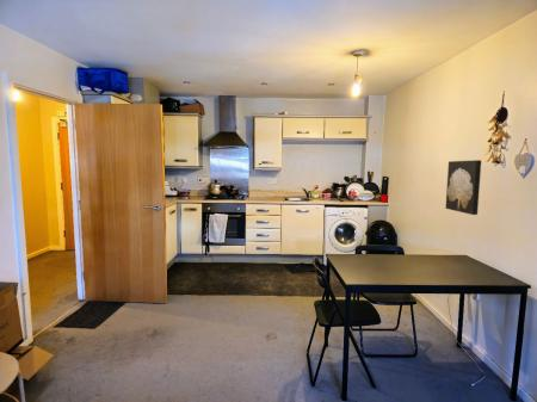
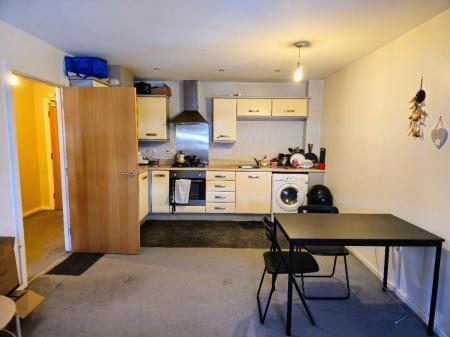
- wall art (462, 186)
